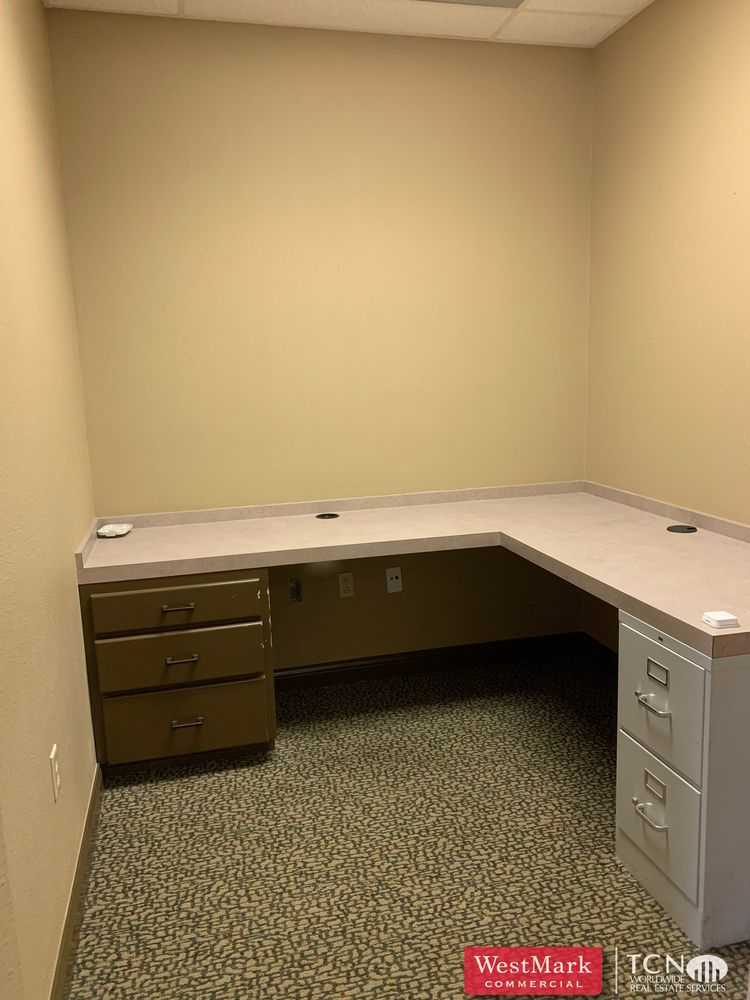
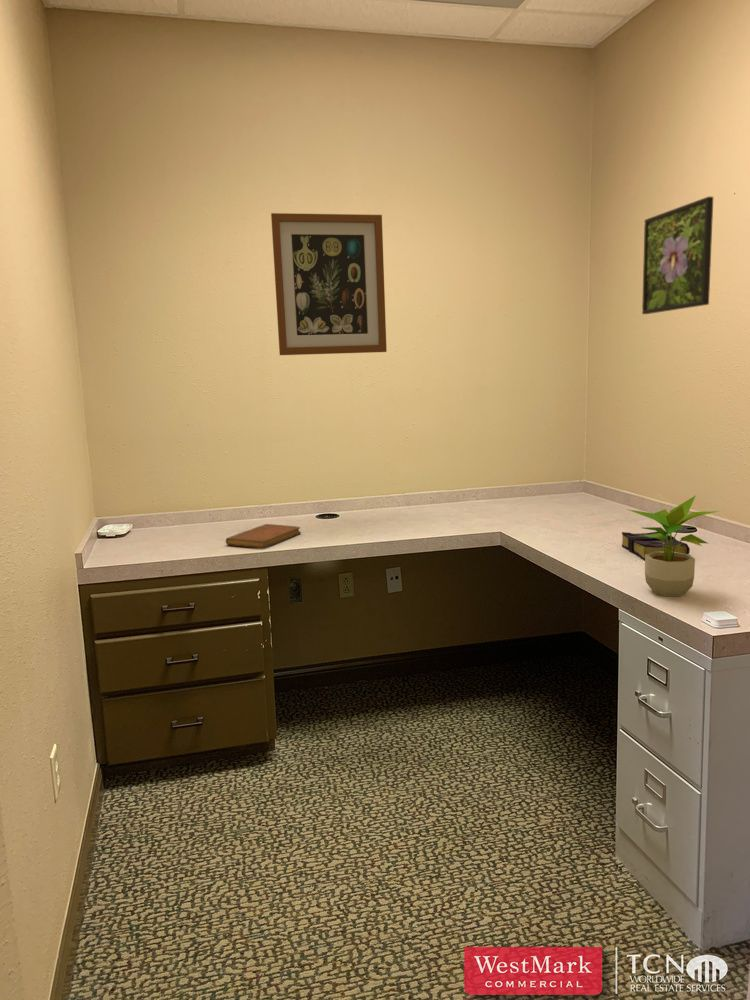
+ notebook (264, 535)
+ wall art (330, 285)
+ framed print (675, 259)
+ book (654, 544)
+ potted plant (671, 543)
